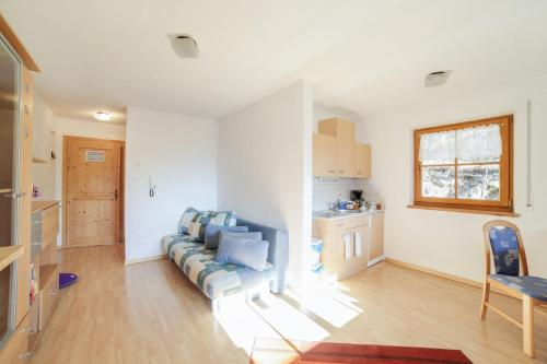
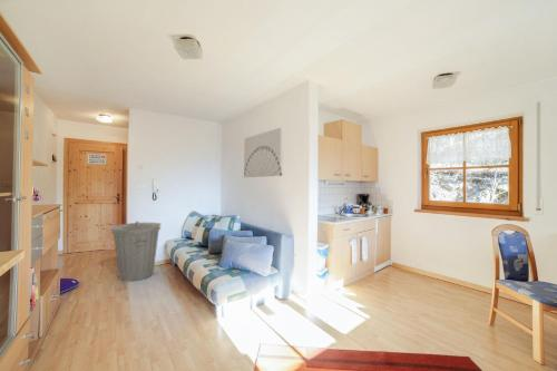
+ wall art (261, 155)
+ trash can (137, 248)
